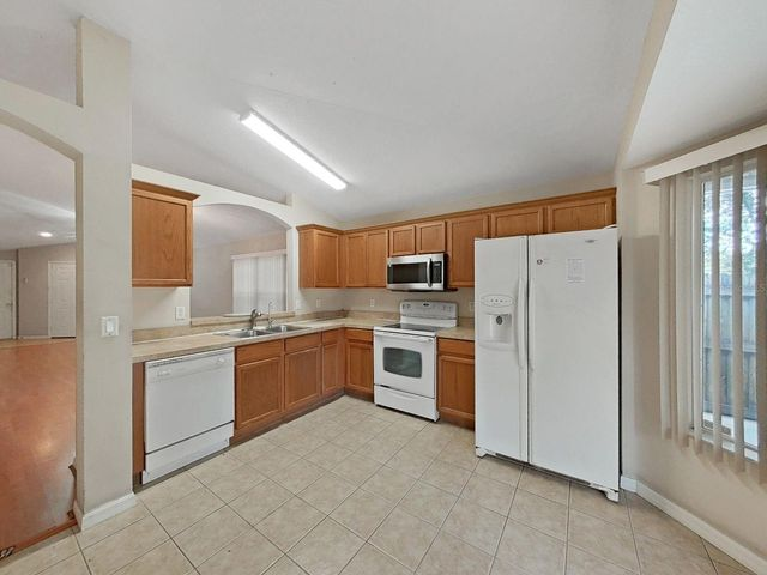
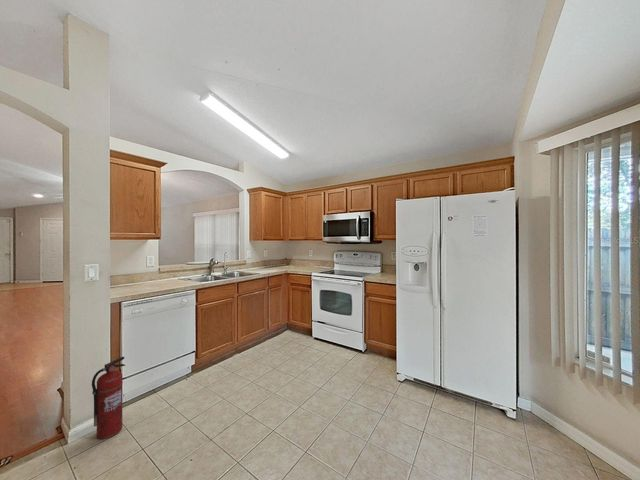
+ fire extinguisher (109, 396)
